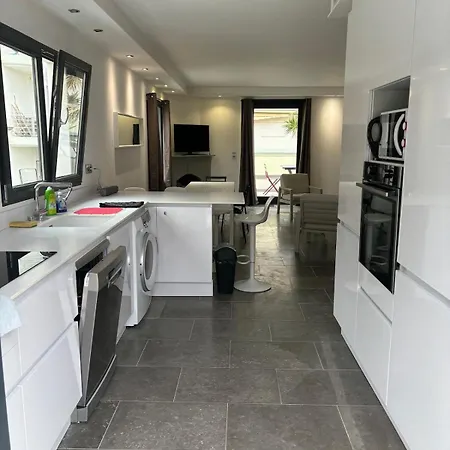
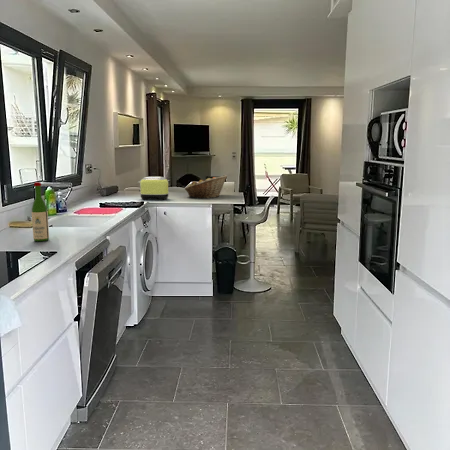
+ fruit basket (206, 185)
+ wine bottle (39, 211)
+ toaster (153, 188)
